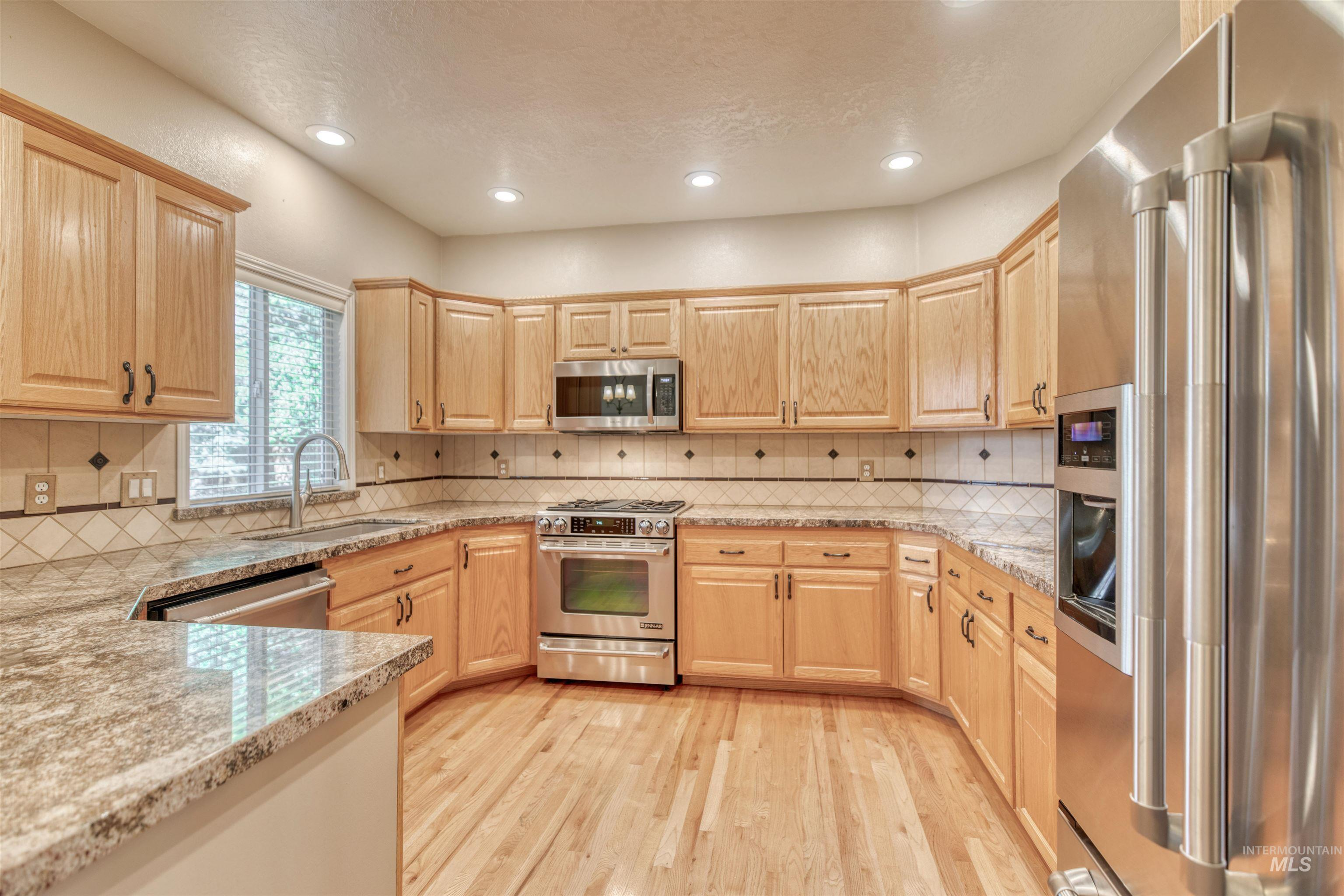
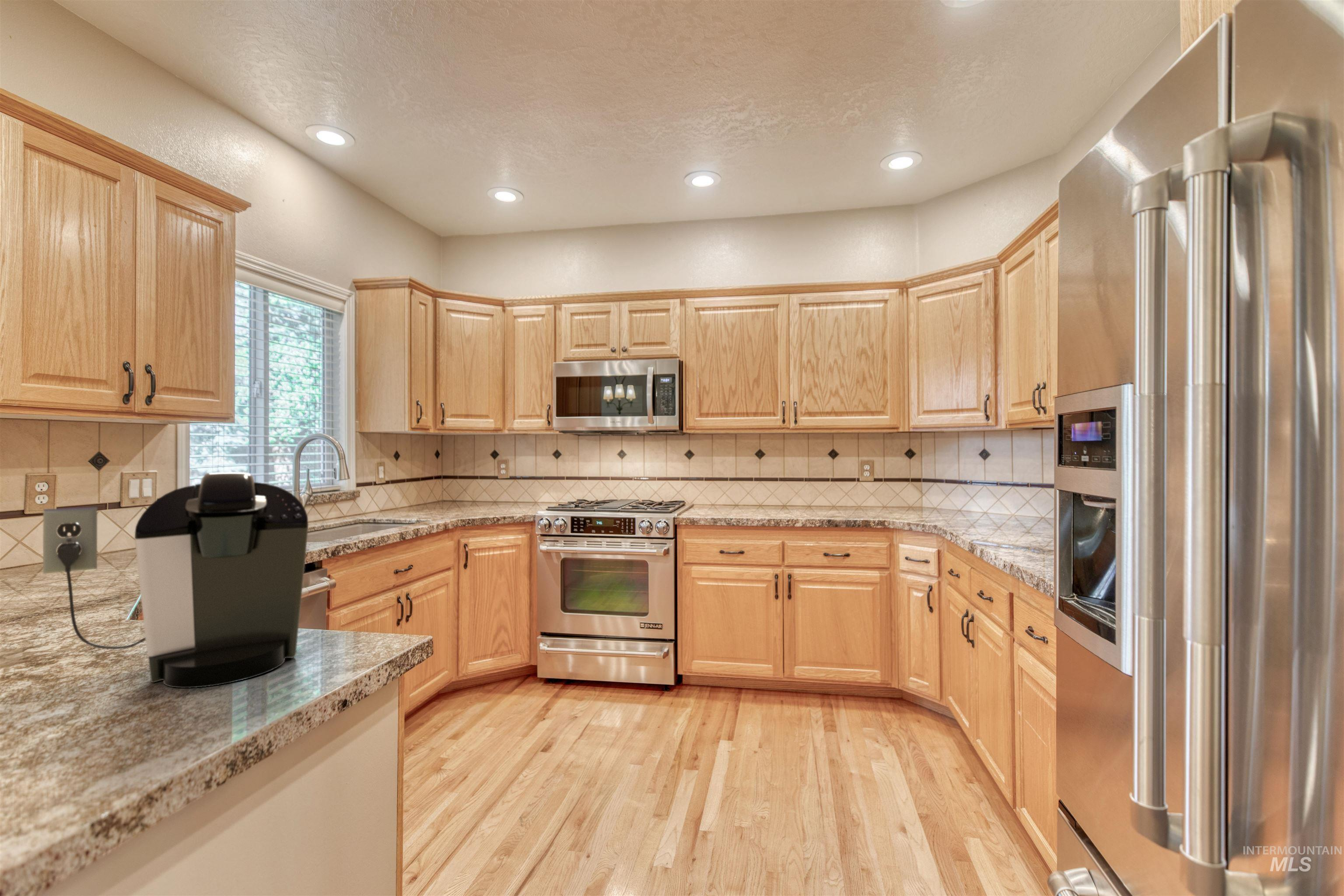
+ coffee maker (179, 571)
